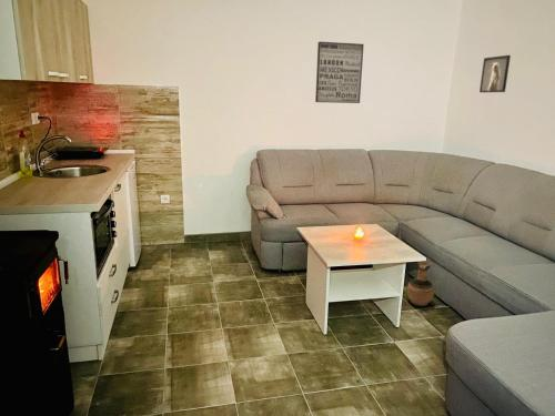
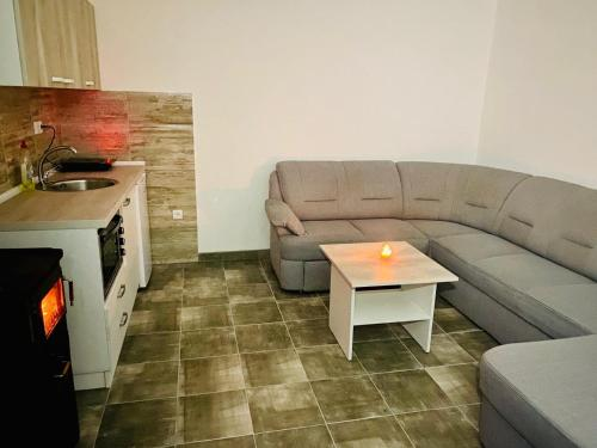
- wall art (339, 73)
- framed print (494, 74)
- ceramic jug (421, 283)
